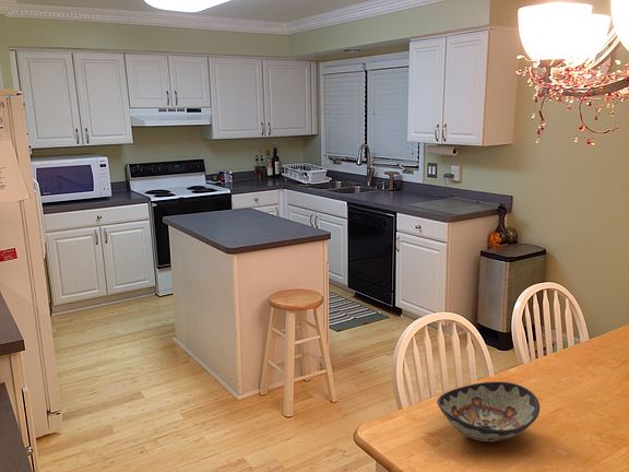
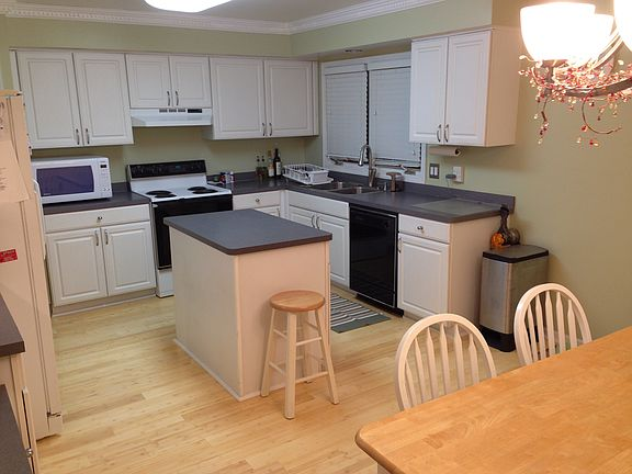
- decorative bowl (487, 416)
